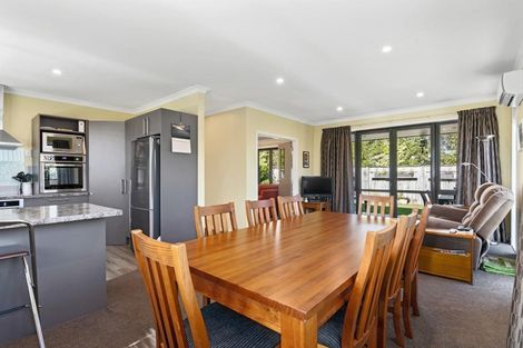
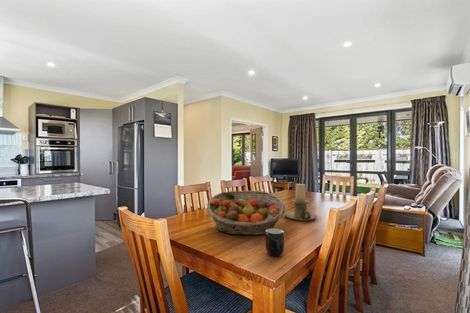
+ mug (275, 243)
+ candle holder (300, 200)
+ fruit basket (245, 211)
